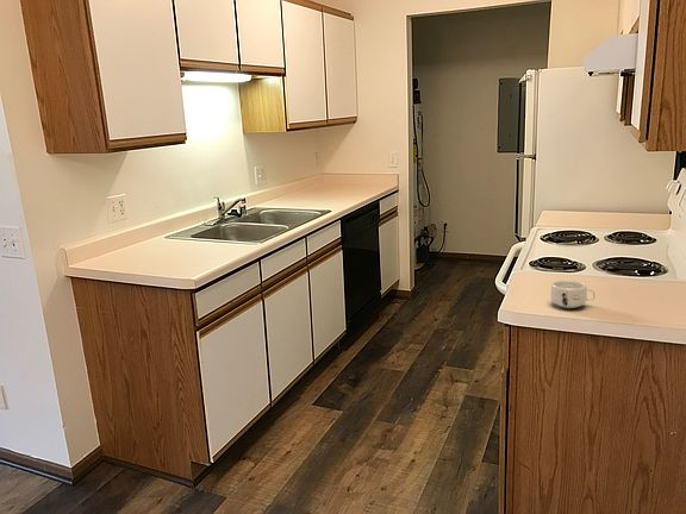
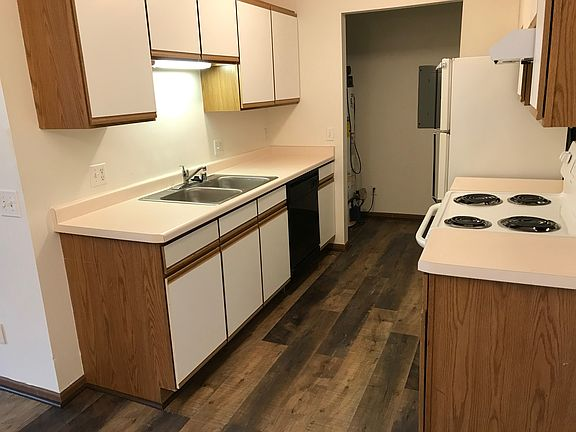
- mug (572, 295)
